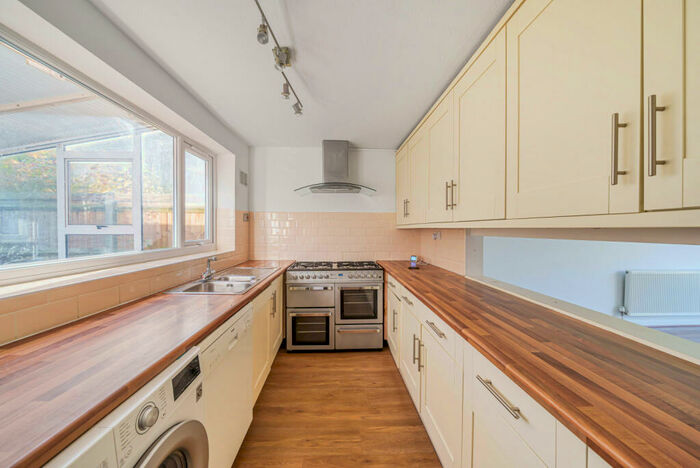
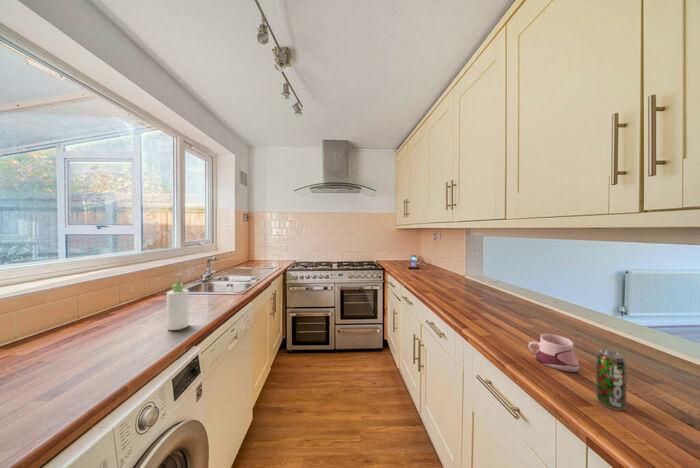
+ mug (552, 350)
+ beverage can (610, 378)
+ bottle (178, 302)
